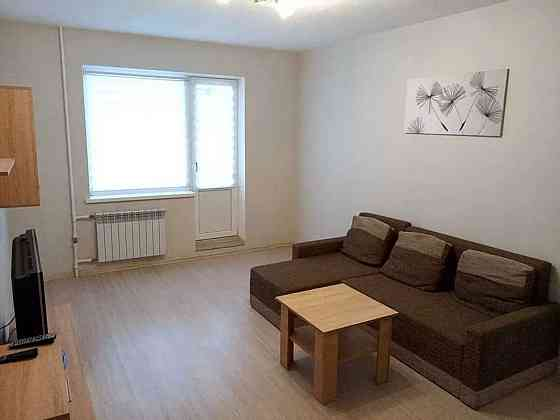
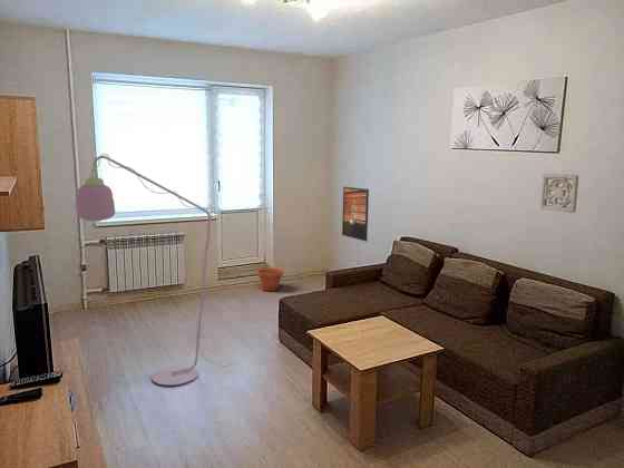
+ floor lamp (202, 266)
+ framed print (354, 213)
+ plant pot (270, 280)
+ wall ornament (558, 192)
